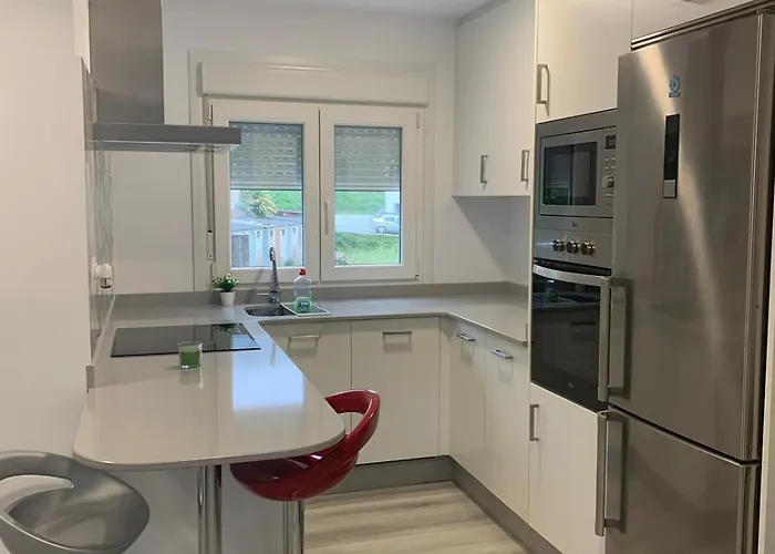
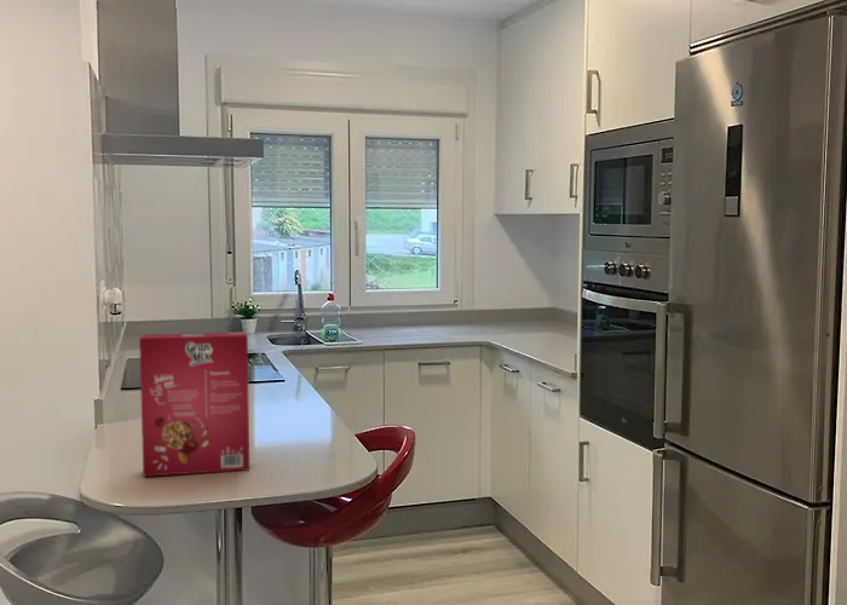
+ cereal box (196, 402)
